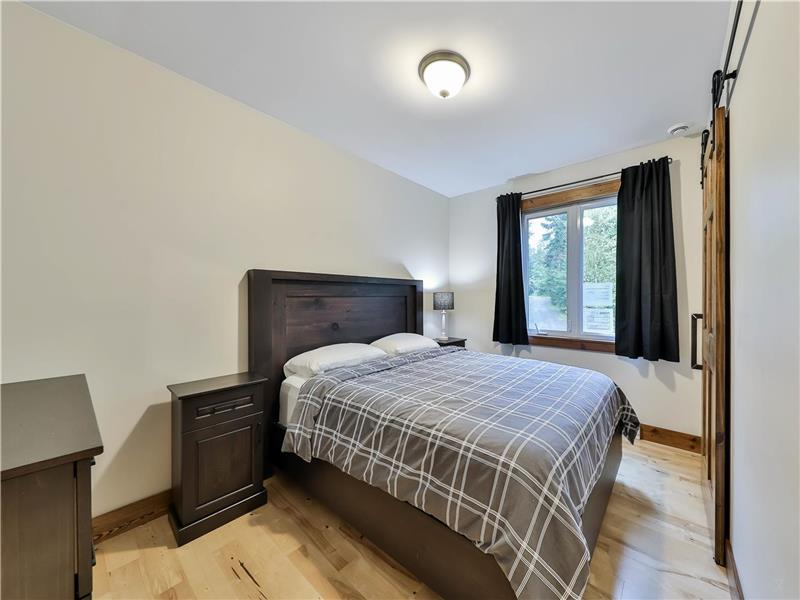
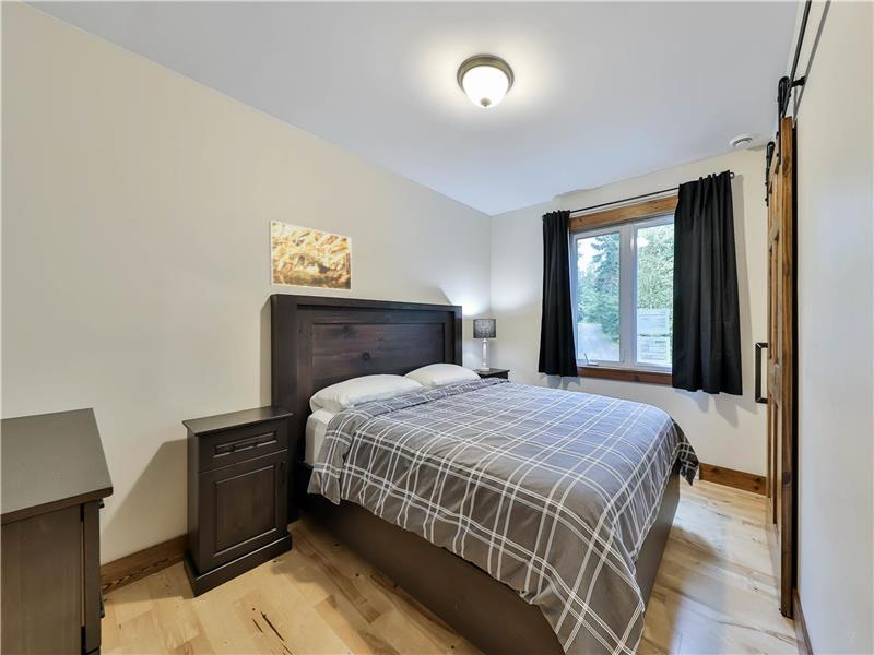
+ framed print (314, 259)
